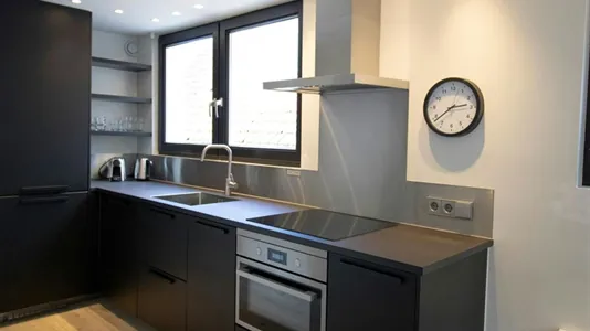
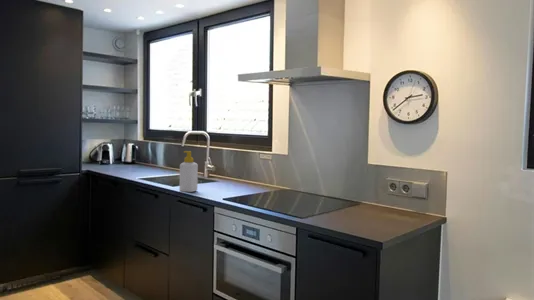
+ soap bottle (188, 171)
